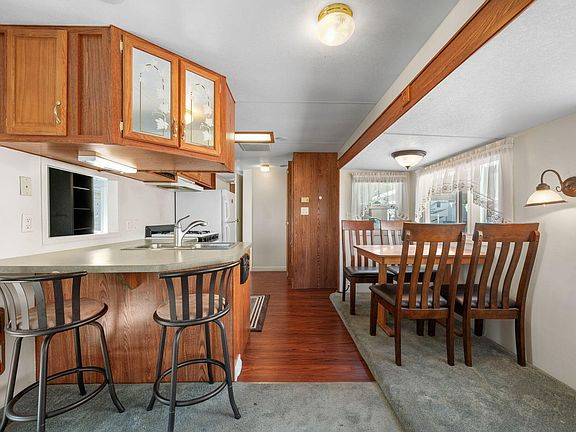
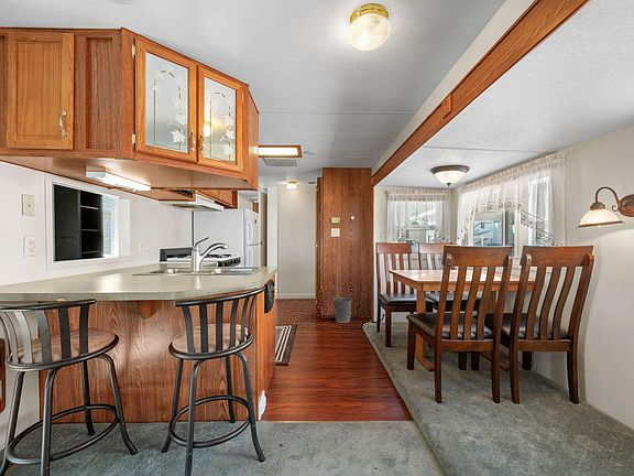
+ wastebasket (342, 310)
